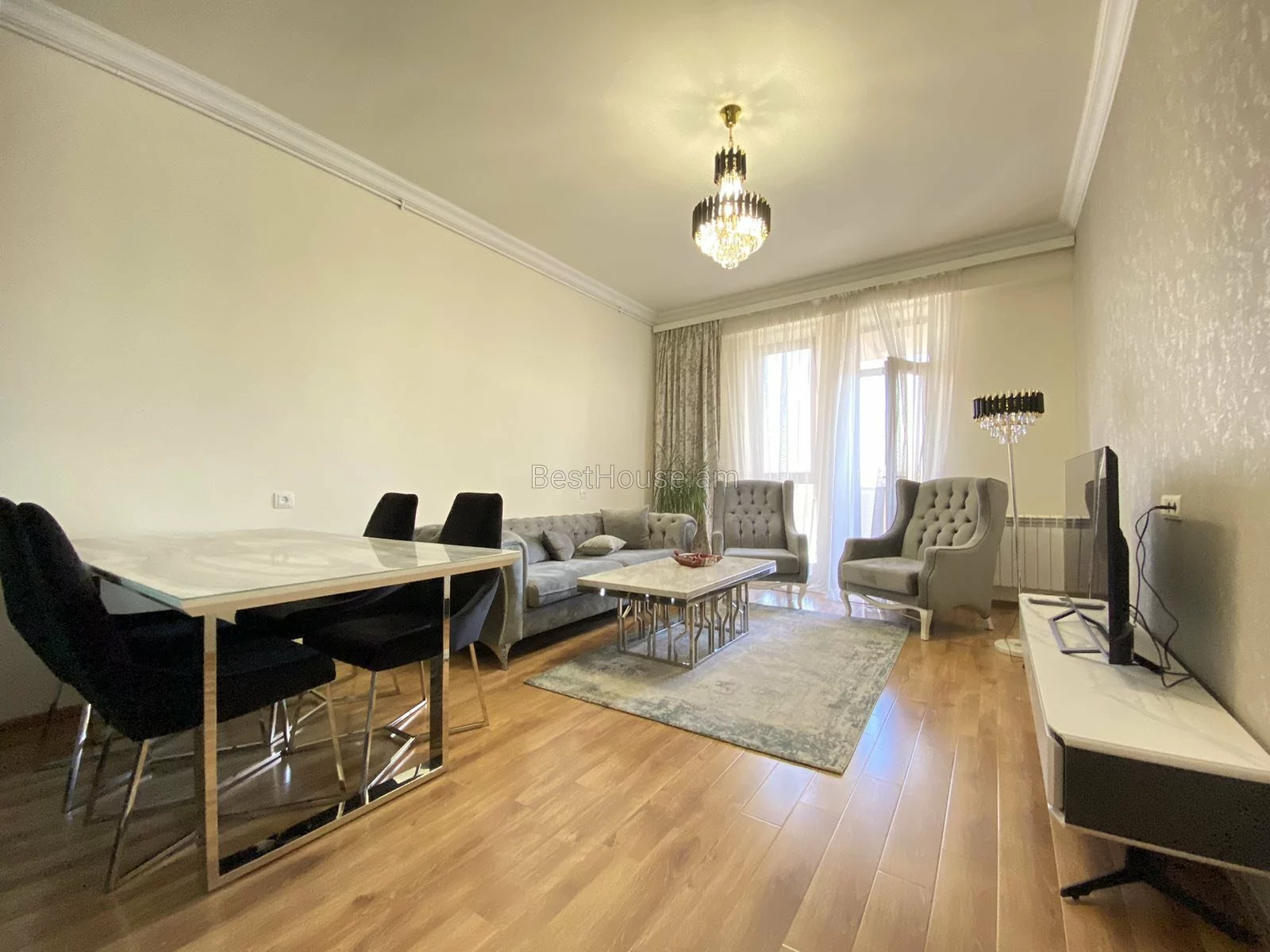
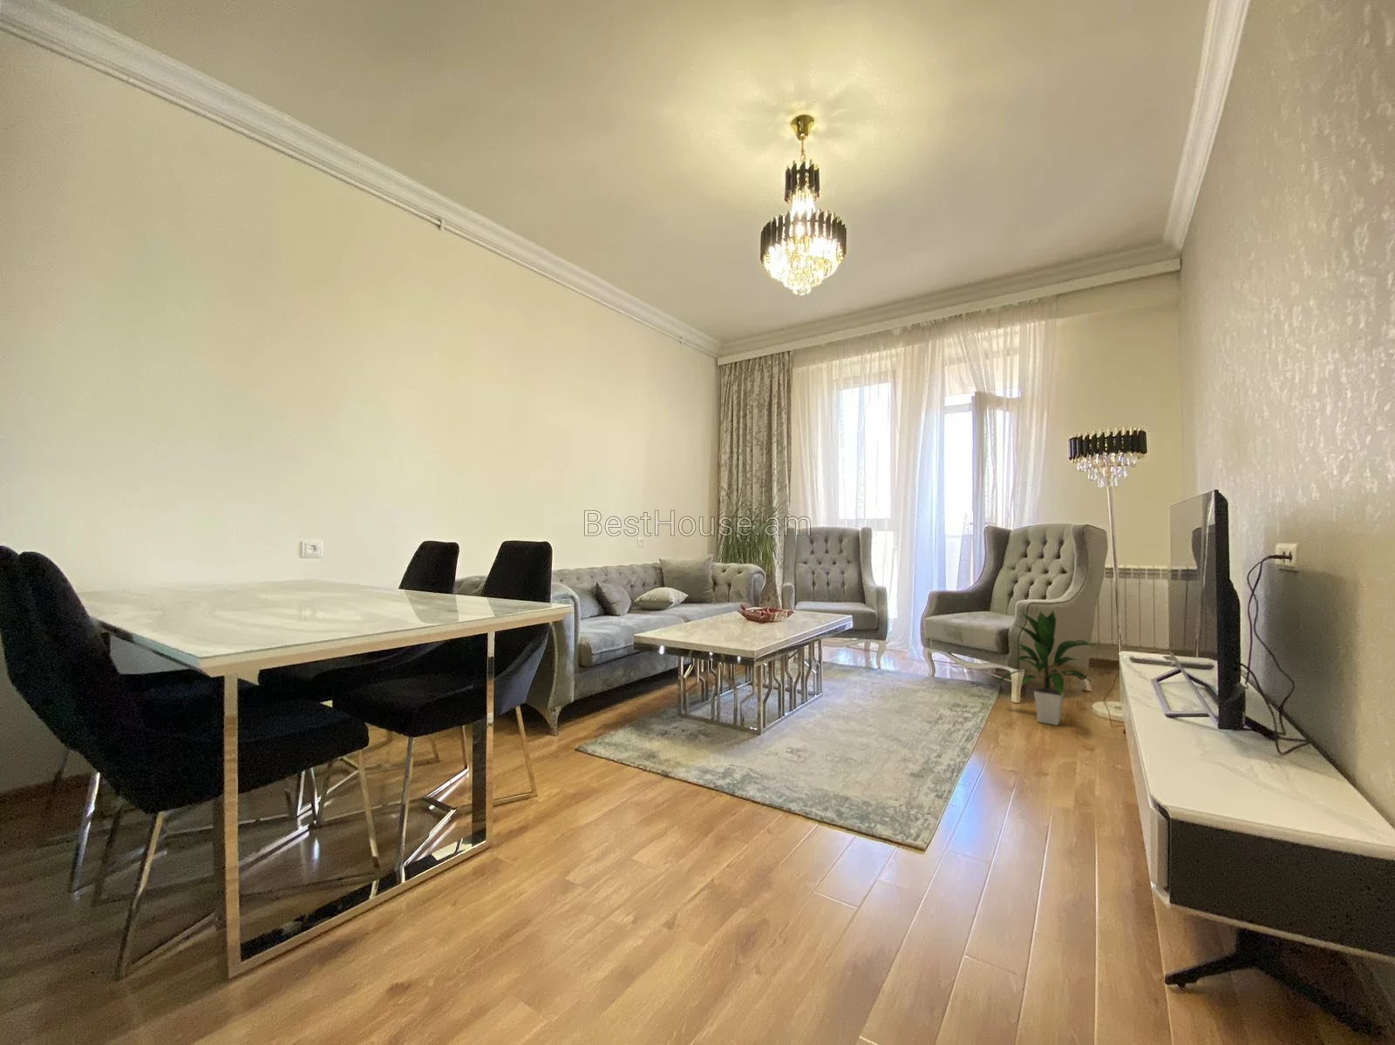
+ indoor plant (1045, 664)
